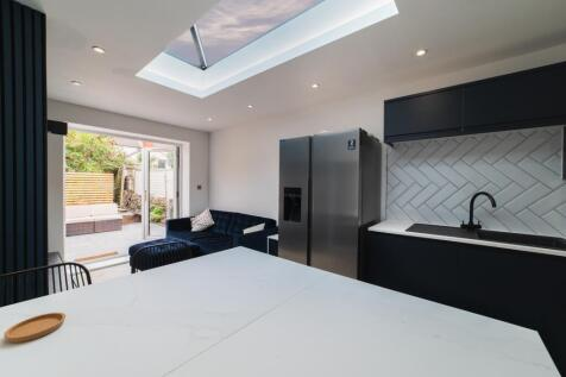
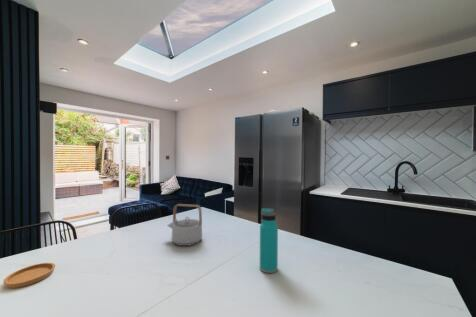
+ teapot (184, 222)
+ water bottle (268, 238)
